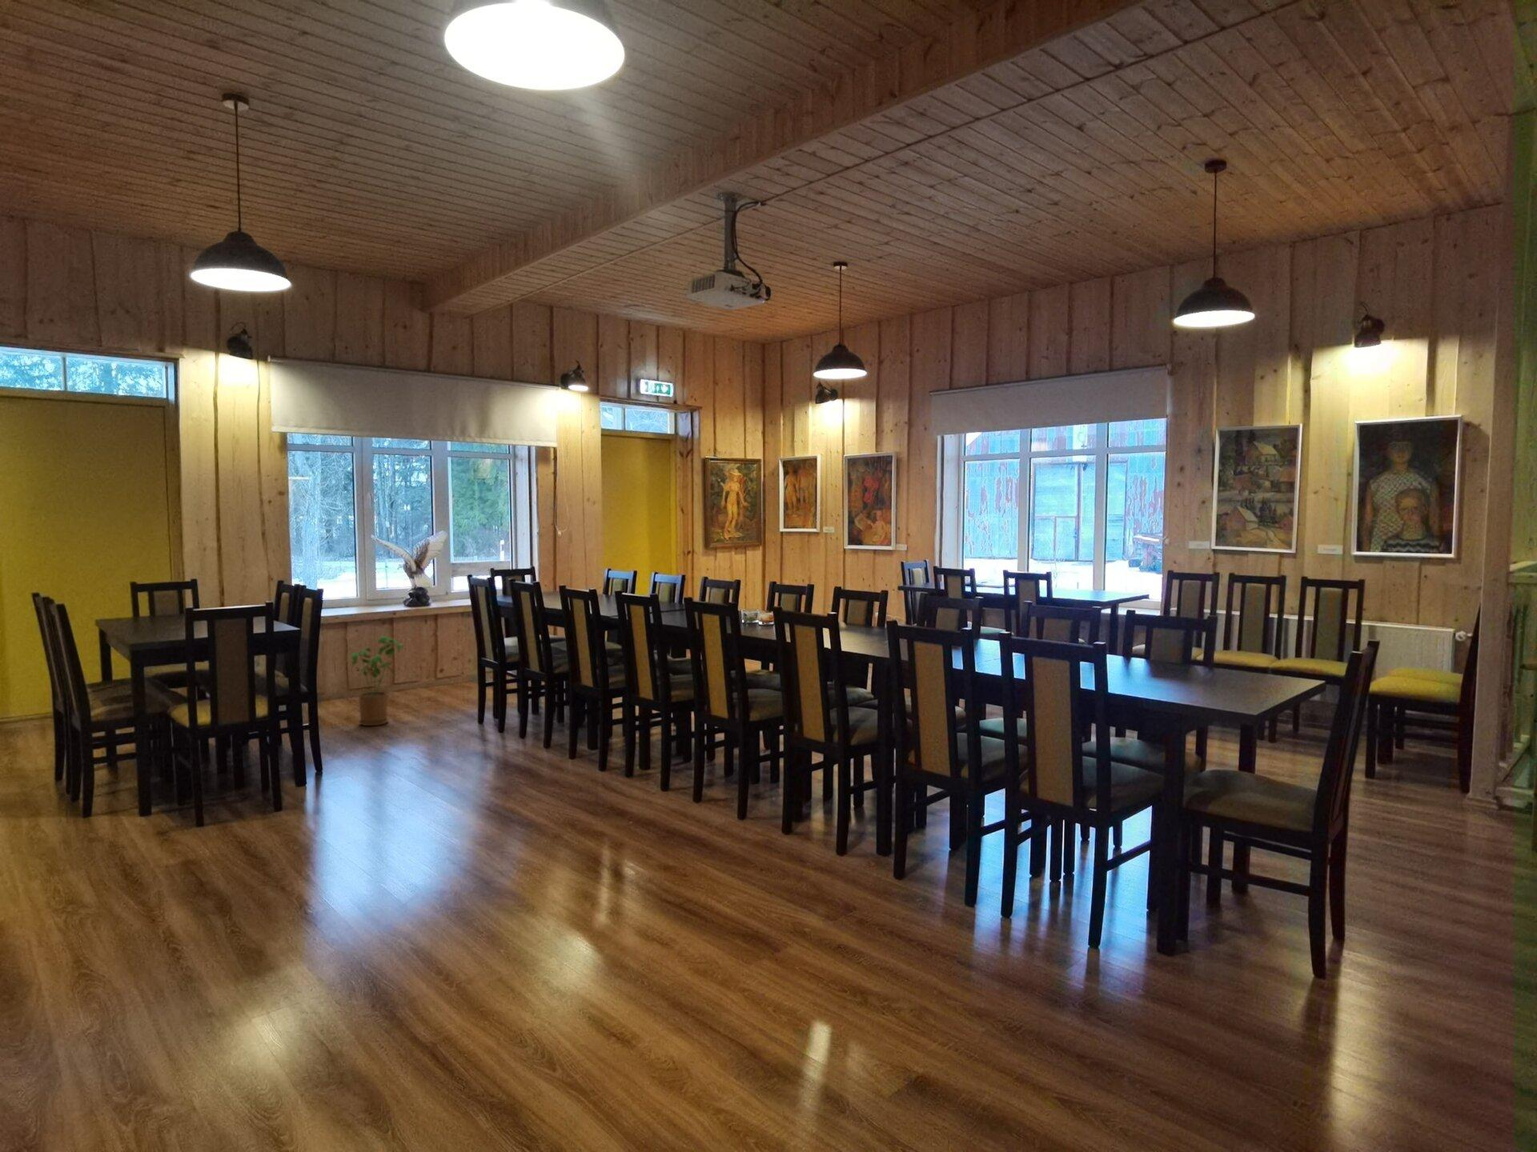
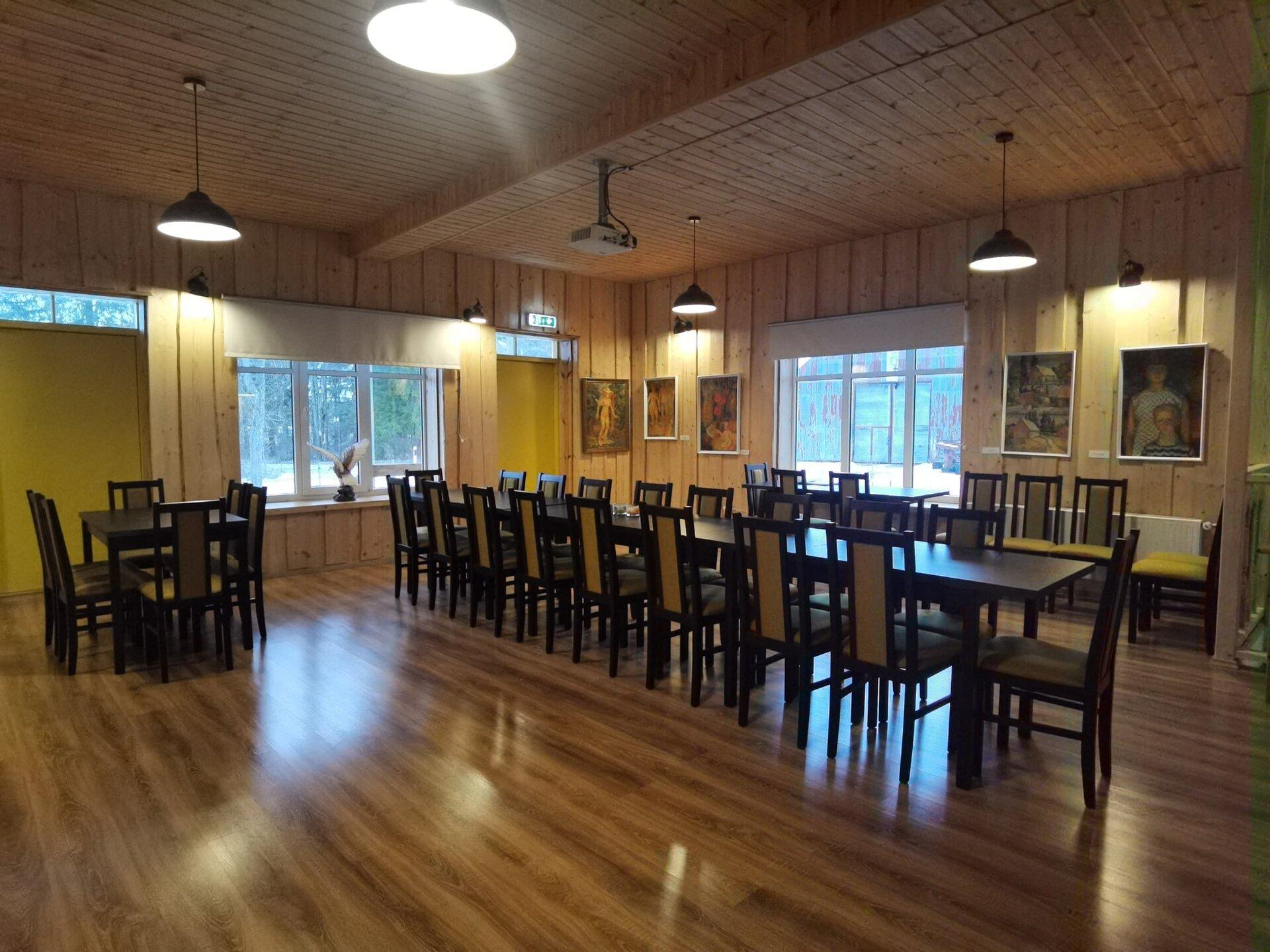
- house plant (374, 680)
